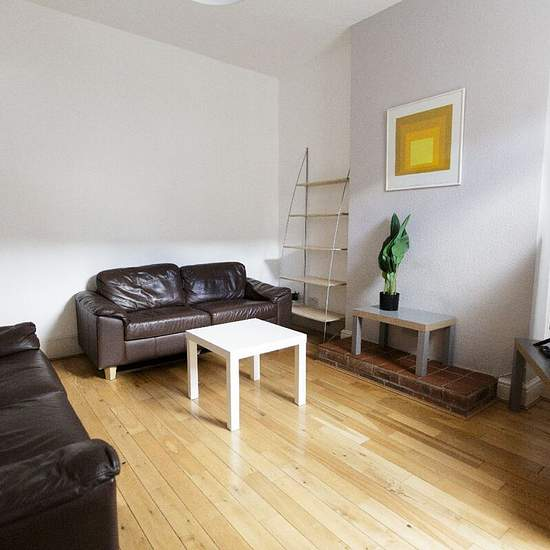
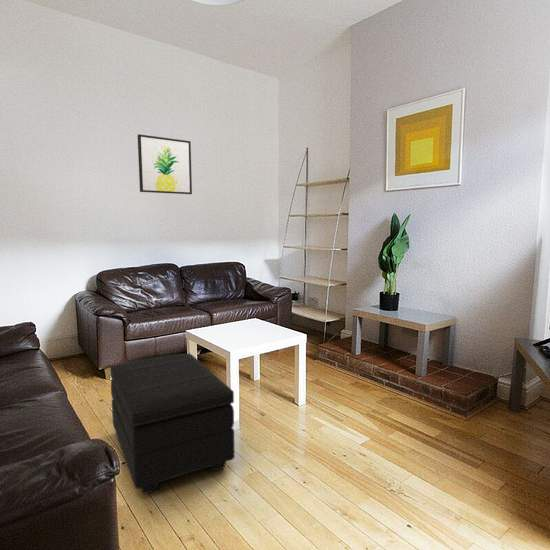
+ footstool (168, 411)
+ wall art (165, 165)
